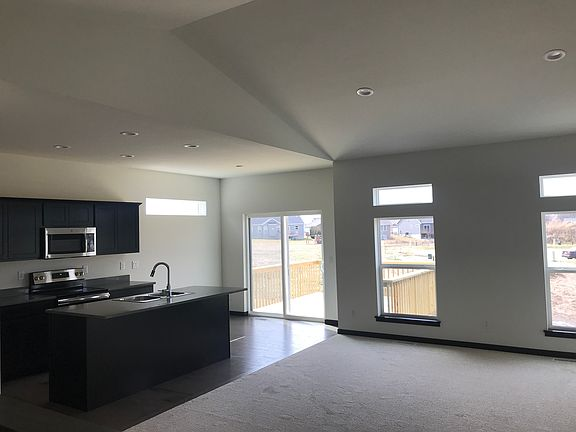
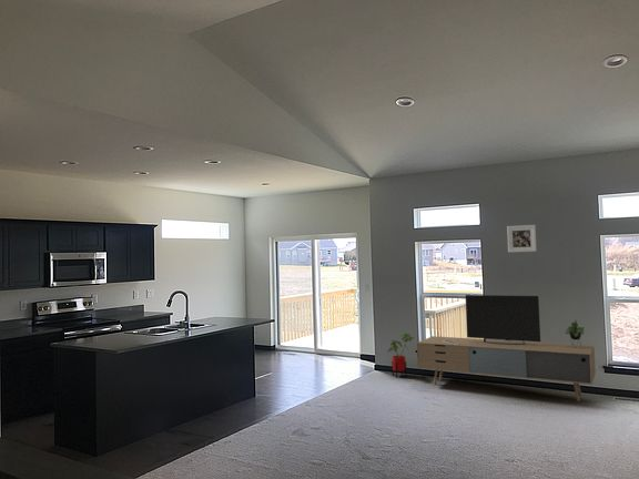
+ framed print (521, 238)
+ media console (501, 342)
+ house plant (400, 354)
